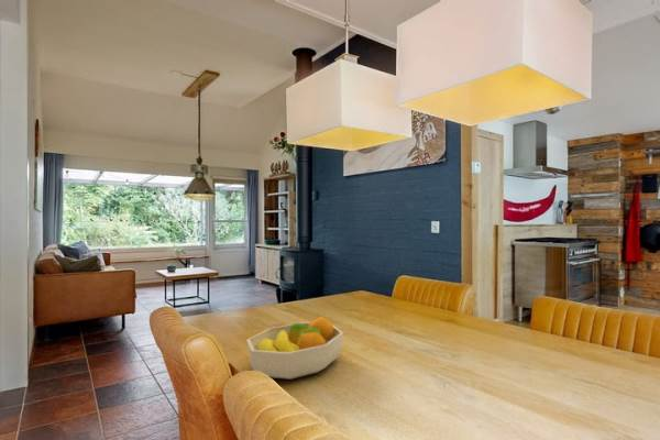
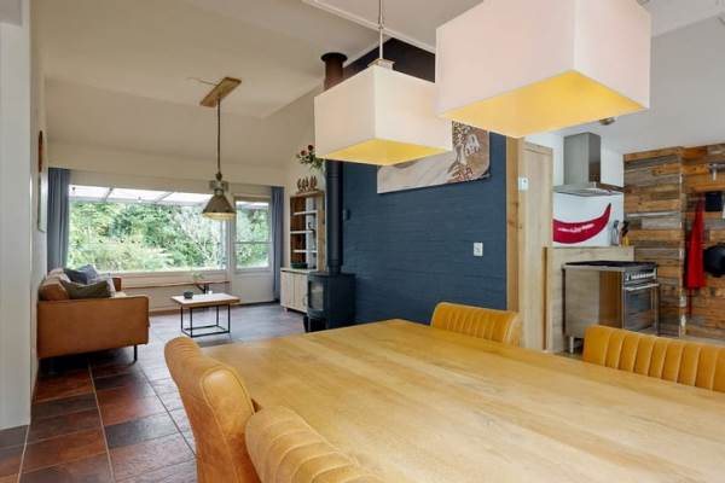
- fruit bowl (296, 343)
